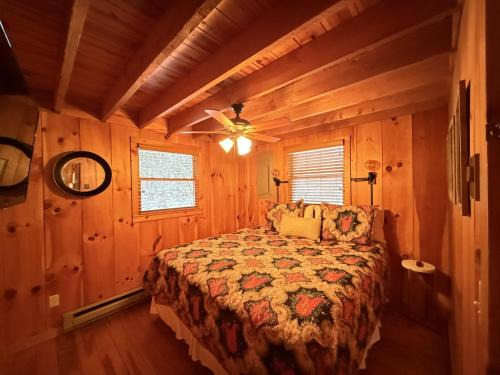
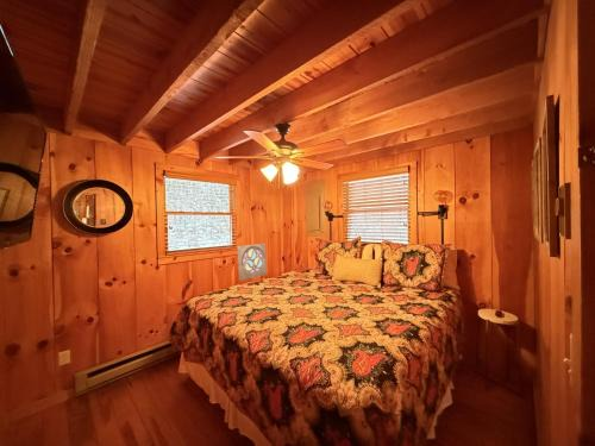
+ wall ornament (252, 260)
